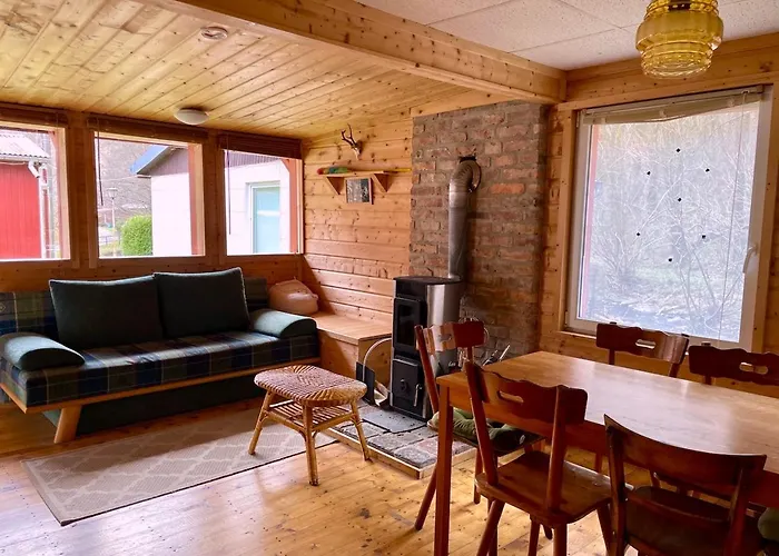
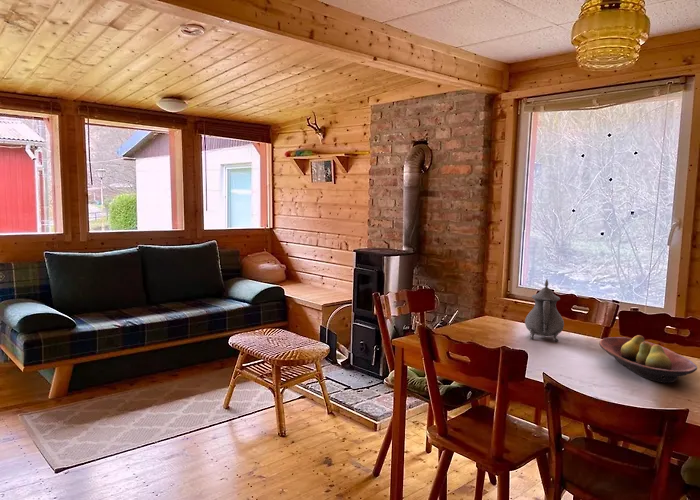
+ teapot (545, 308)
+ fruit bowl (644, 354)
